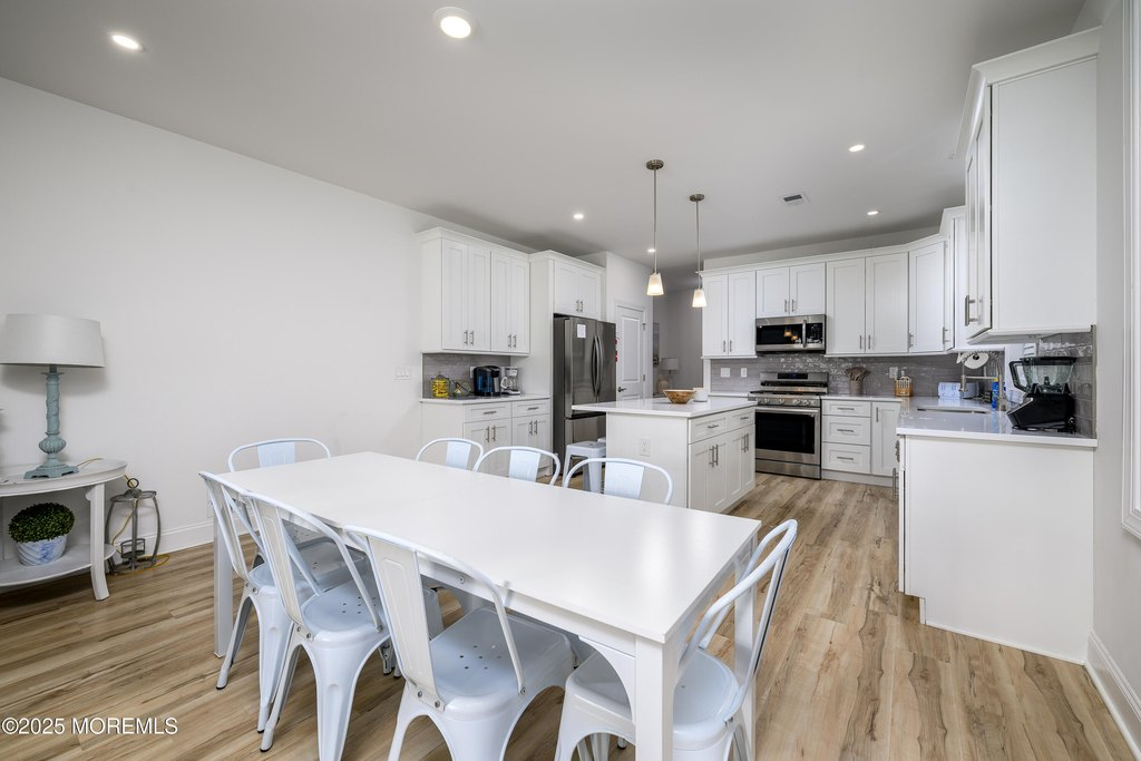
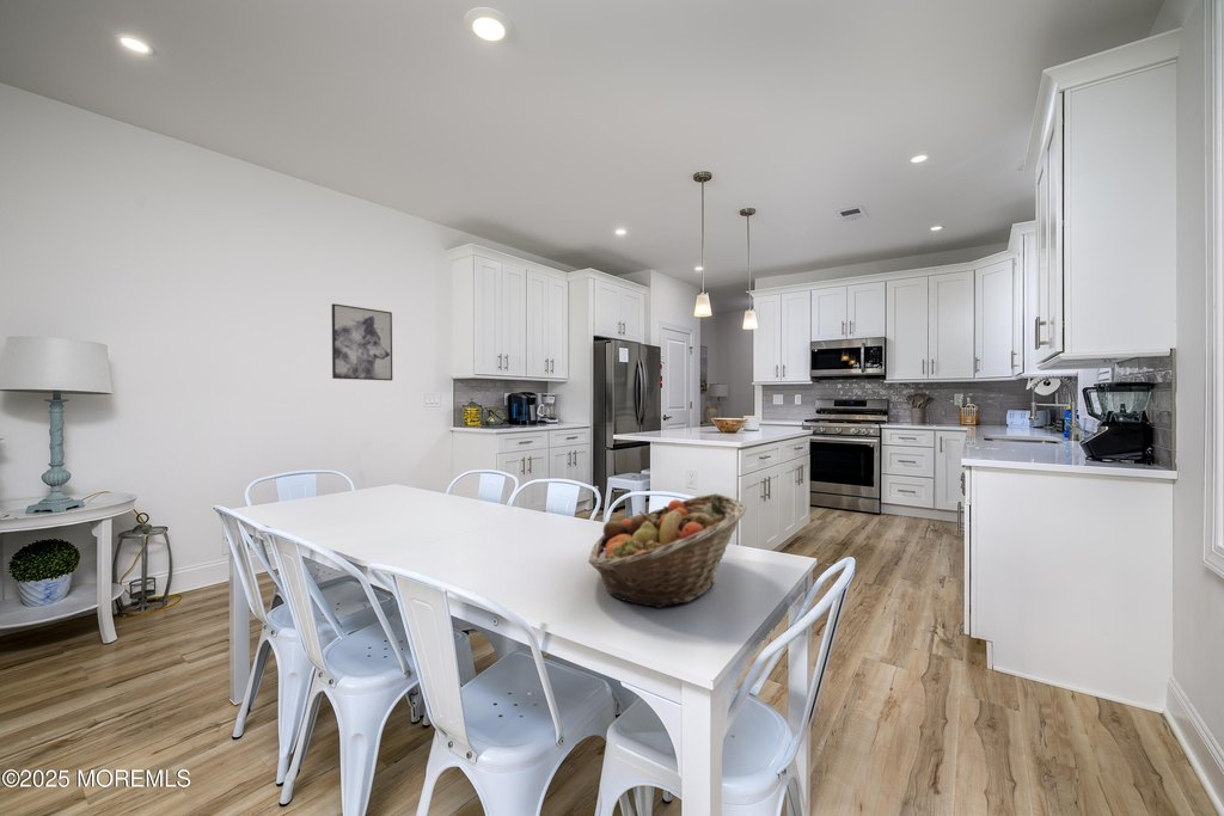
+ fruit basket (666, 541)
+ wall art (363, 343)
